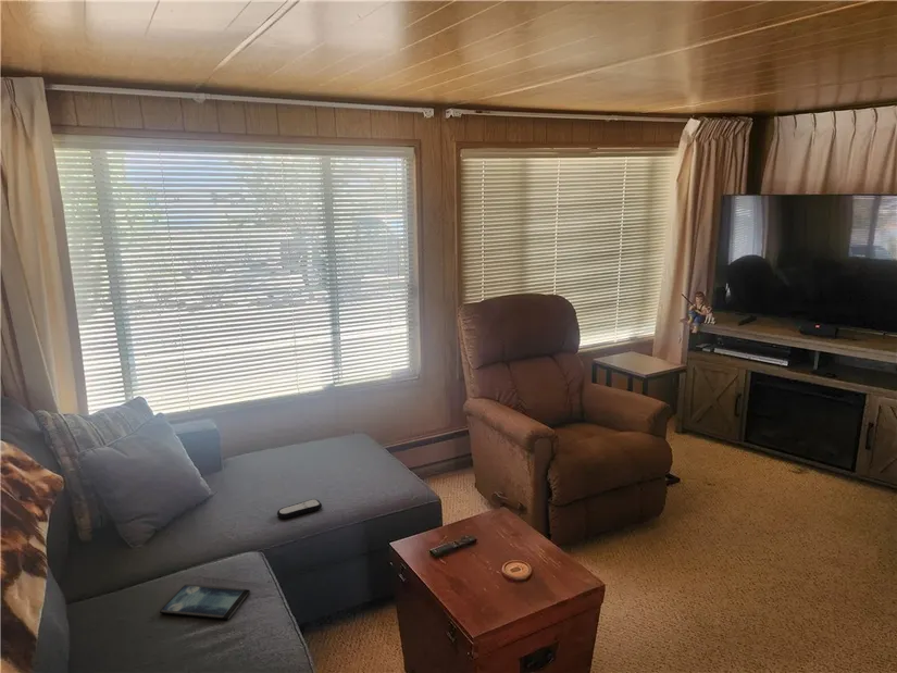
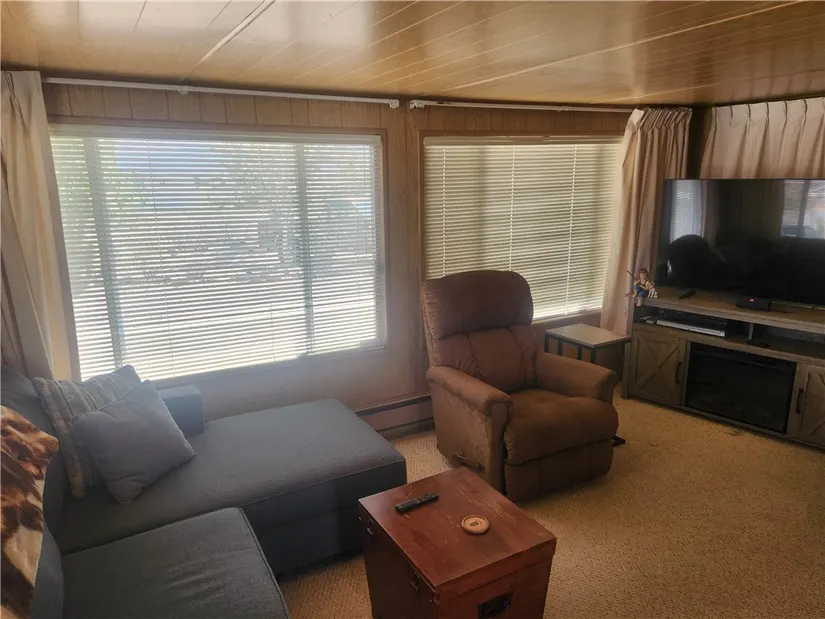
- tablet (205, 601)
- remote control (299, 508)
